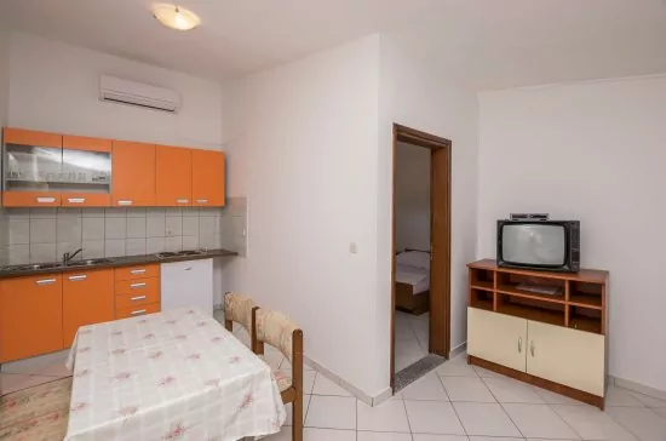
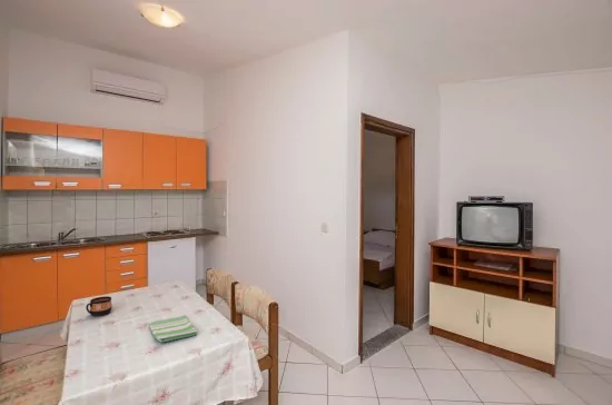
+ dish towel (172, 327)
+ cup (99, 306)
